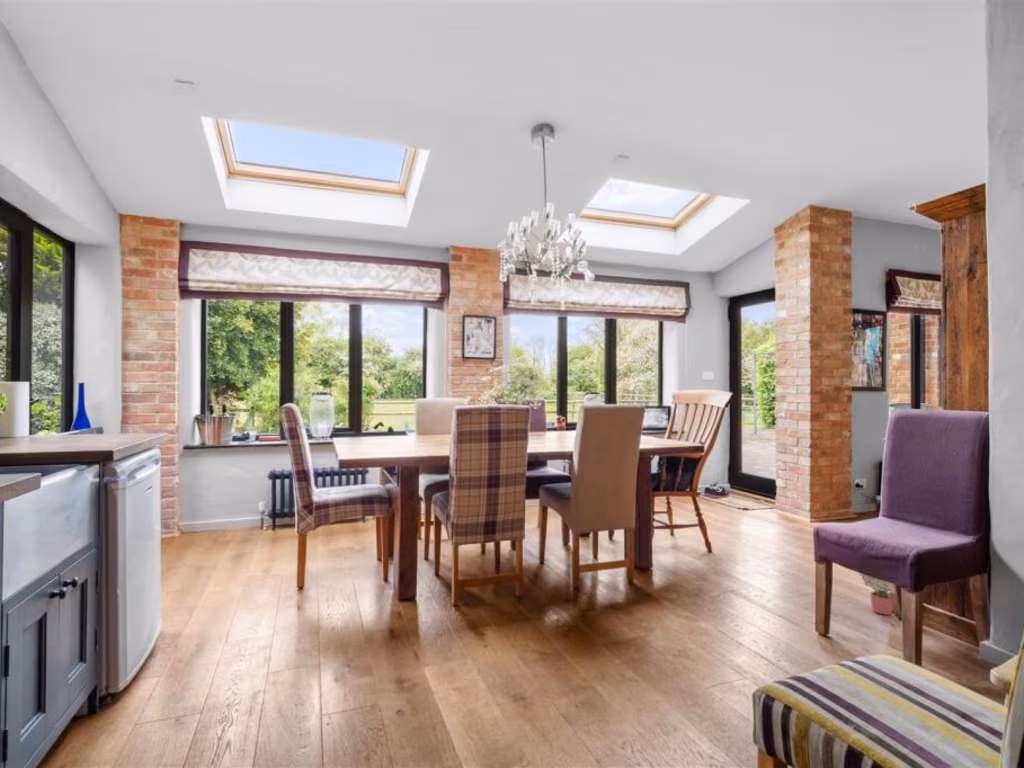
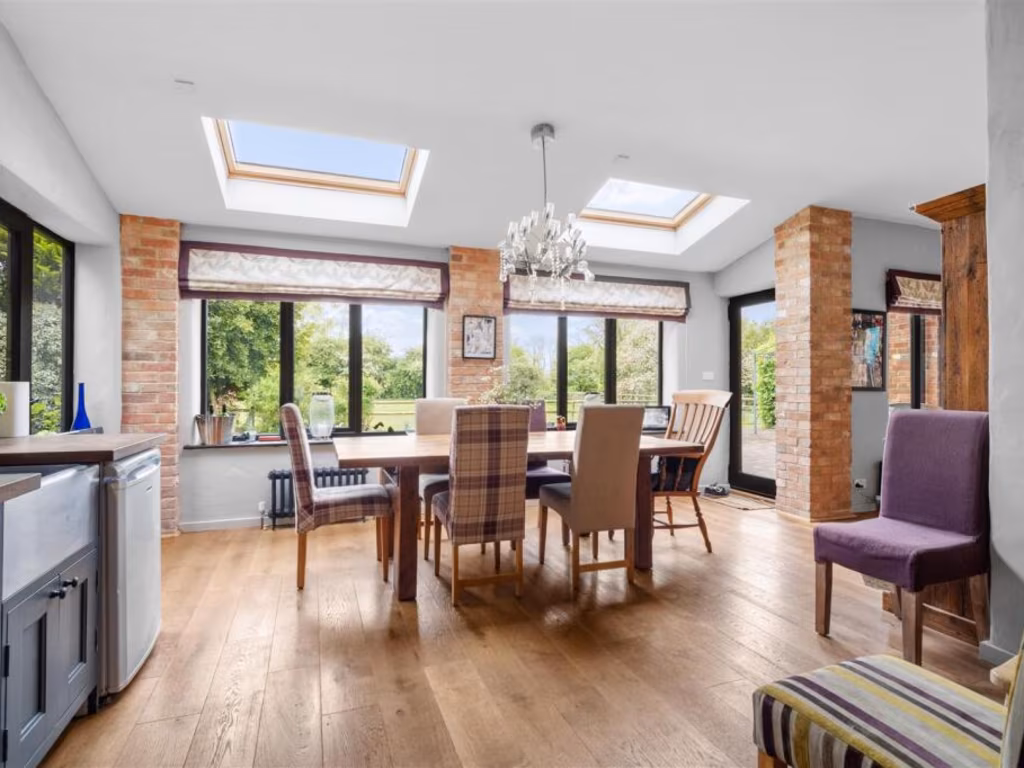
- potted plant (879, 589)
